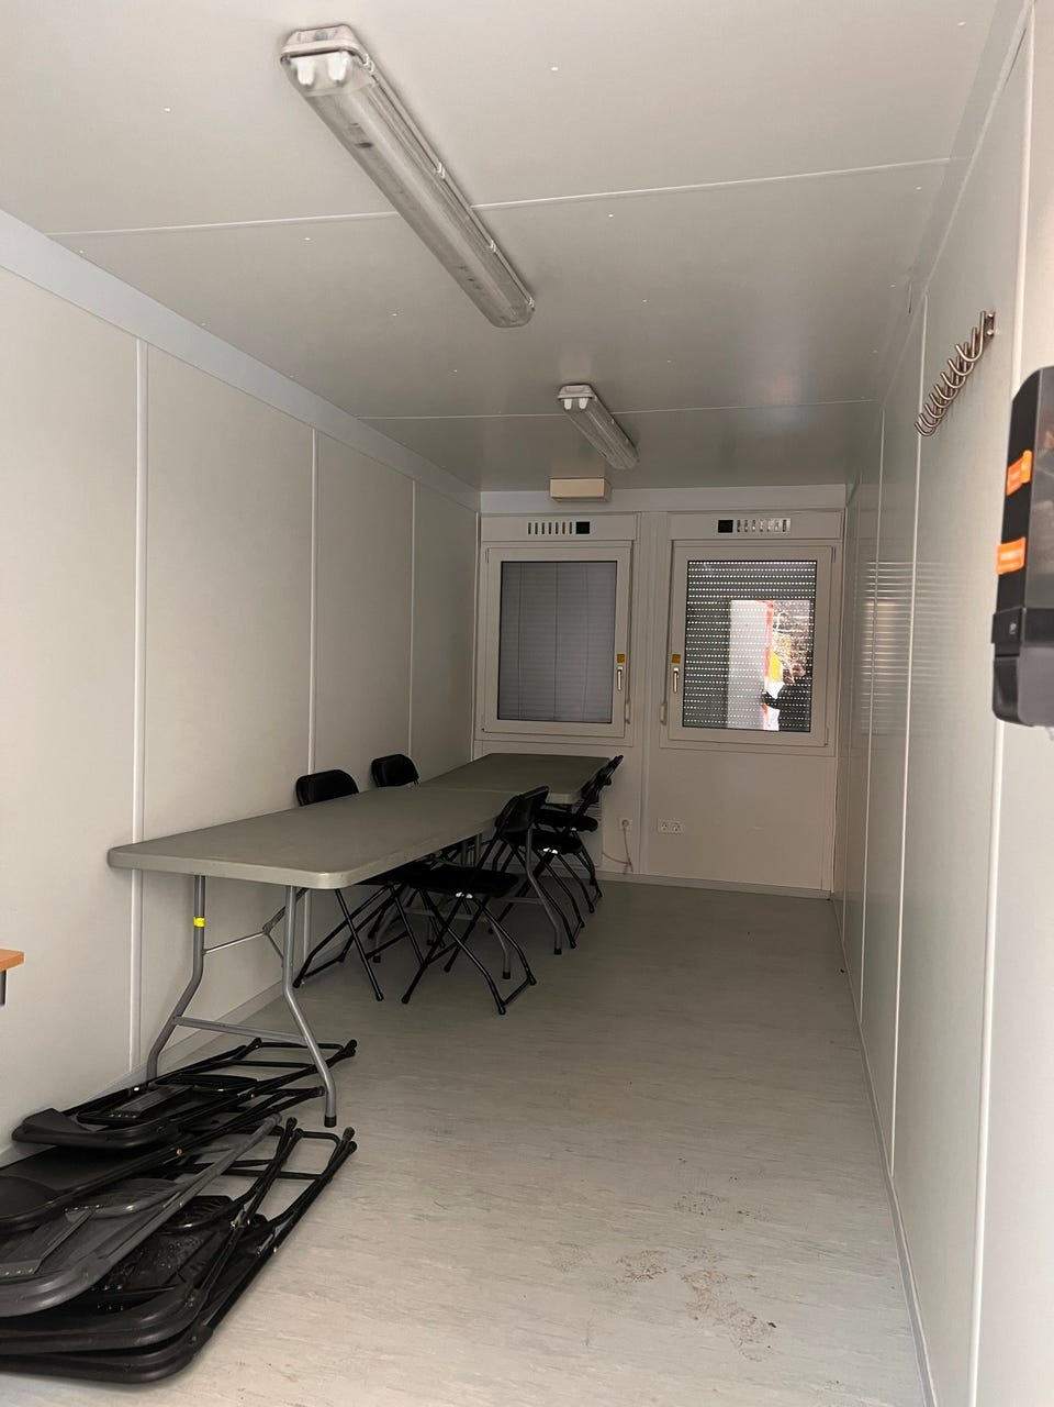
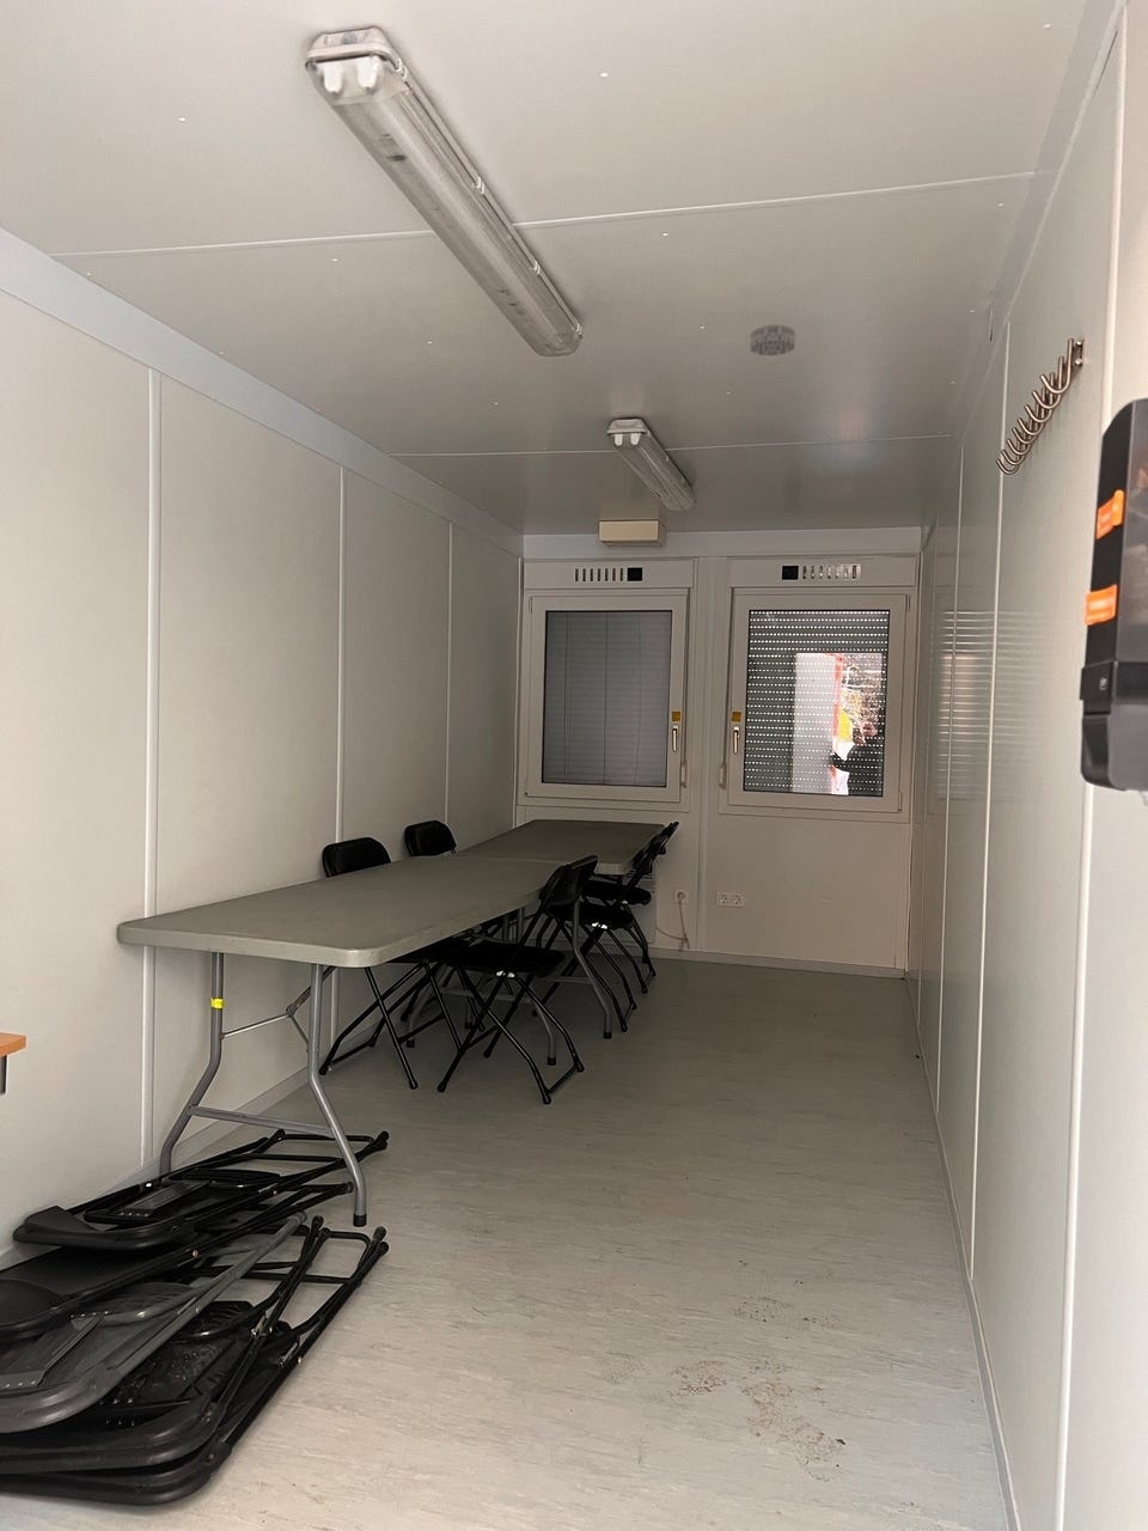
+ smoke detector (773, 339)
